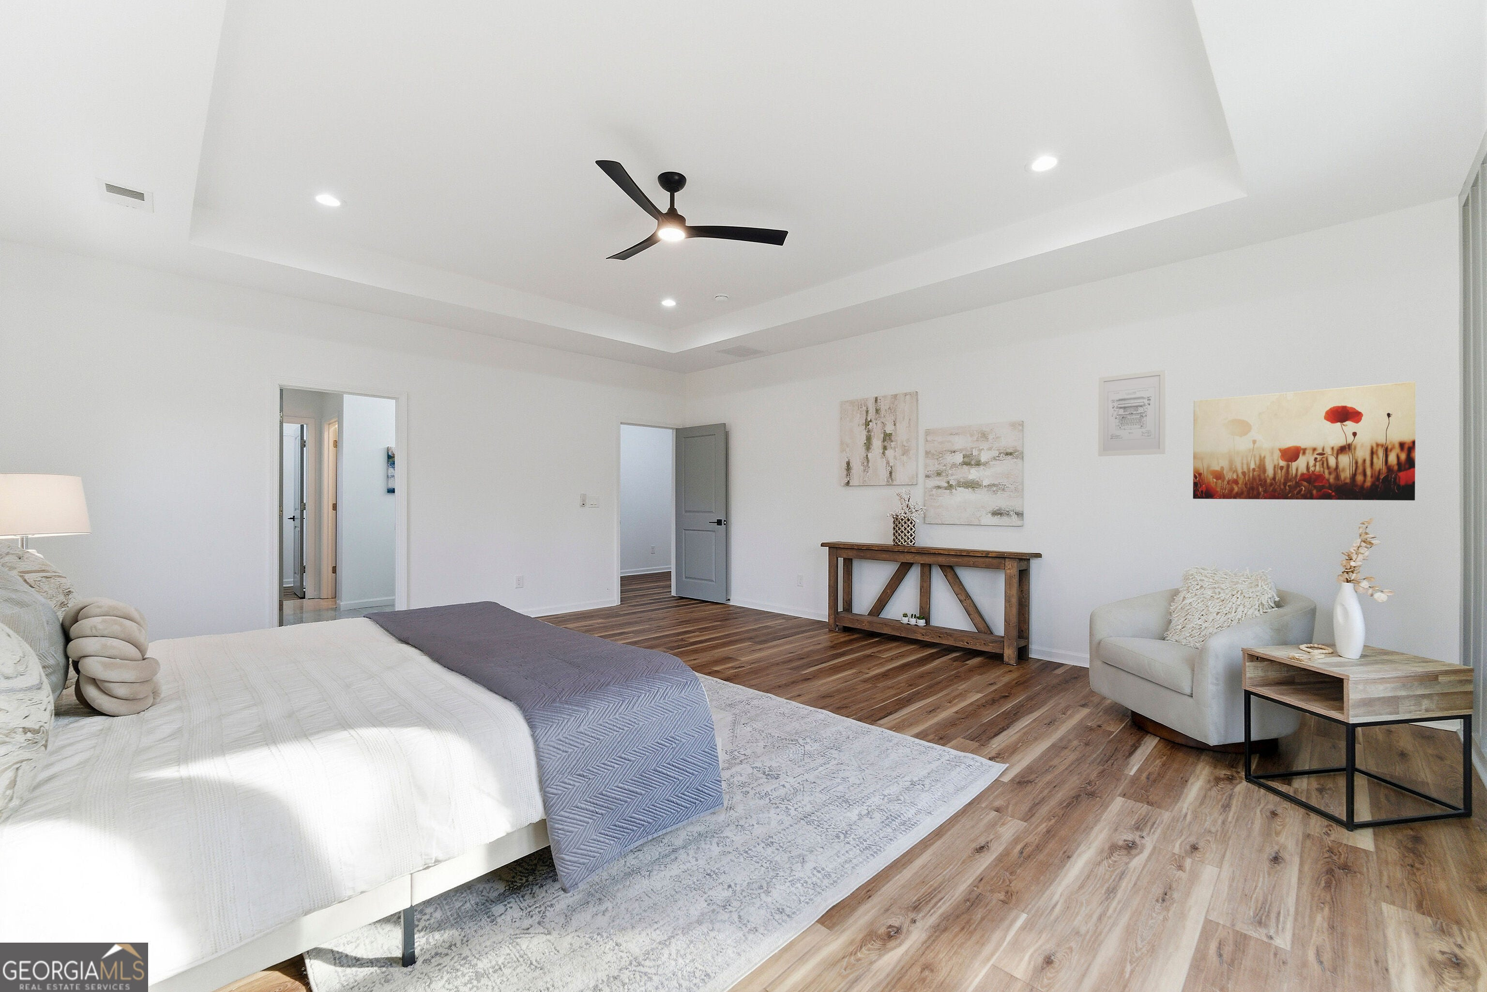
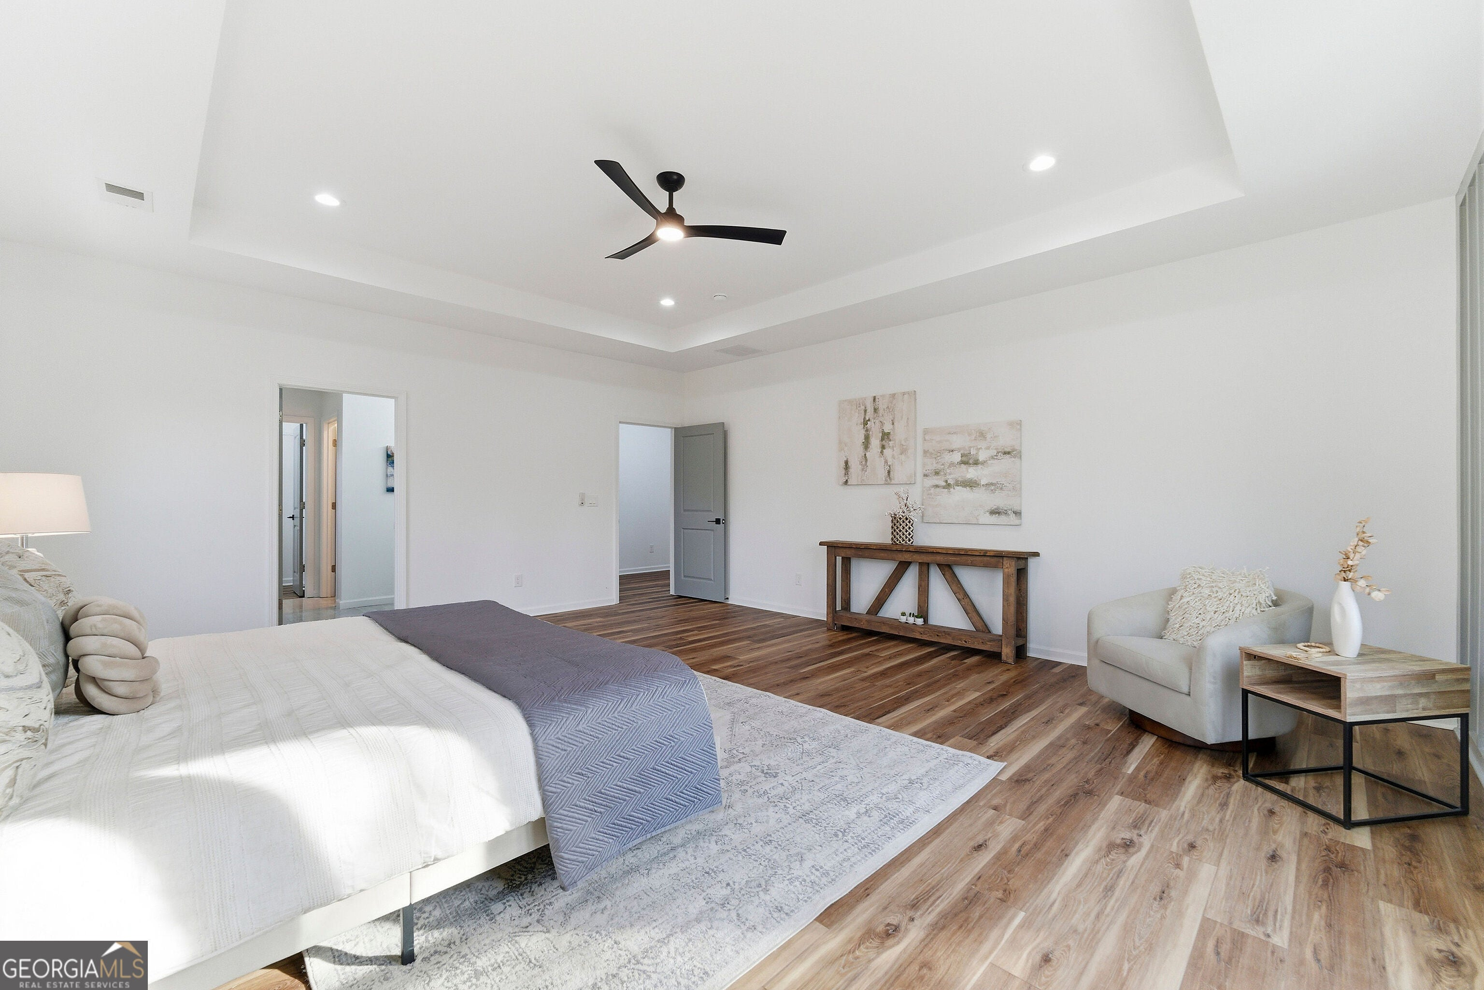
- wall art (1294, 446)
- wall art (1130, 414)
